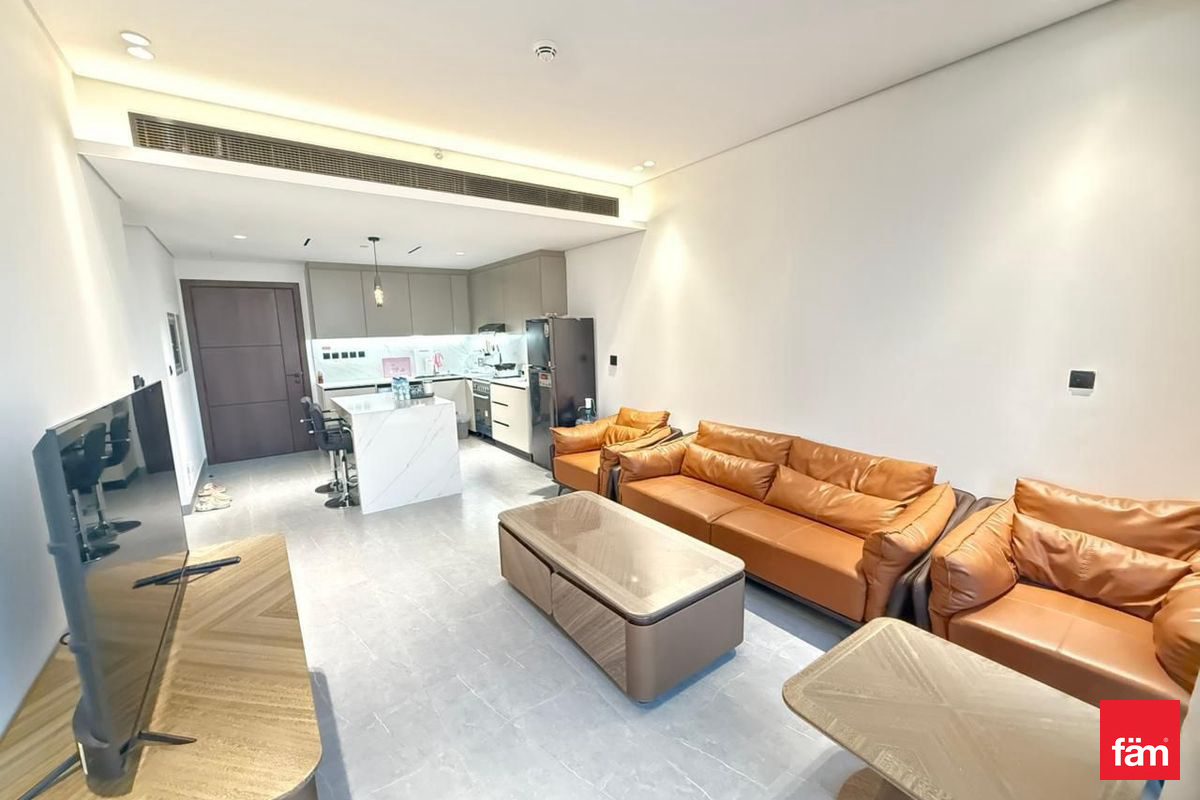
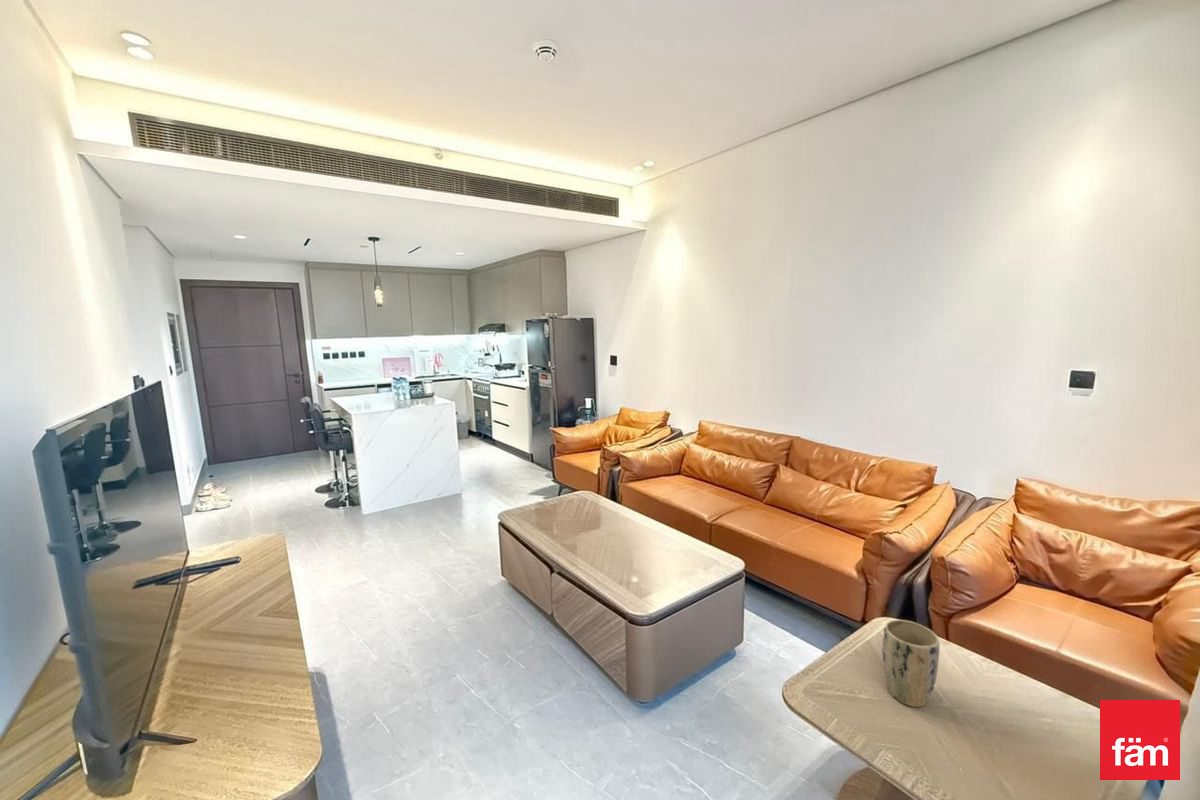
+ plant pot (908, 663)
